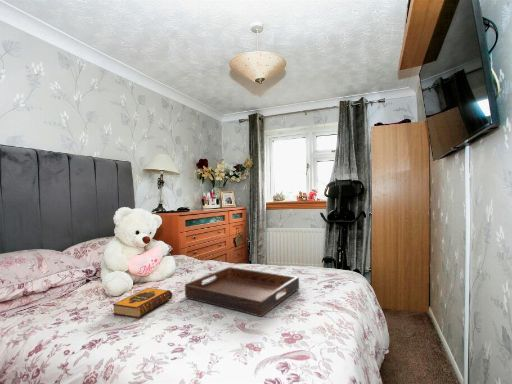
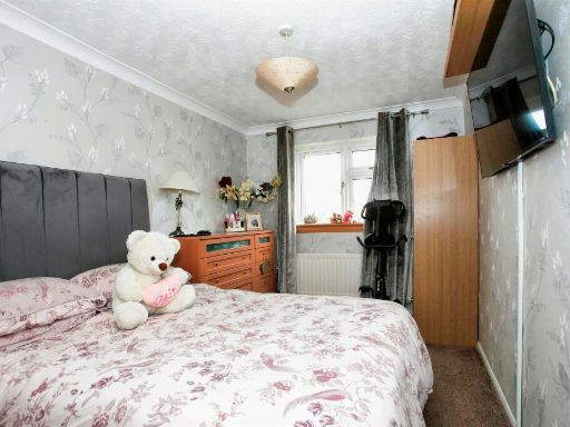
- hardback book (144, 301)
- serving tray (242, 286)
